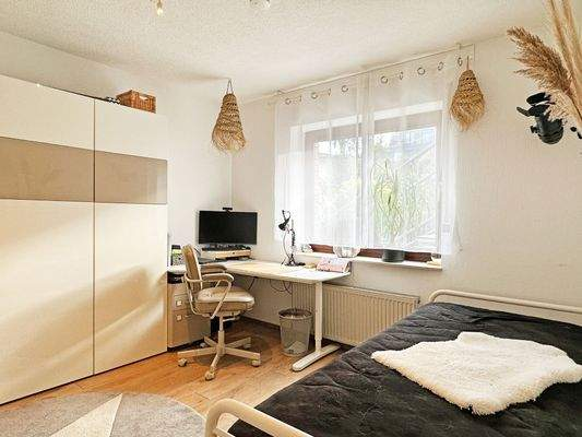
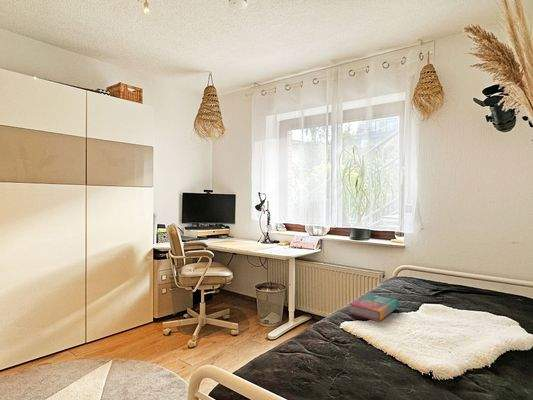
+ book (374, 306)
